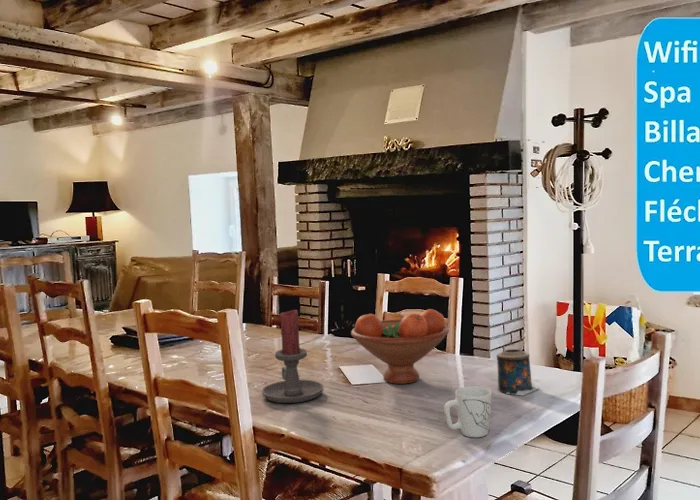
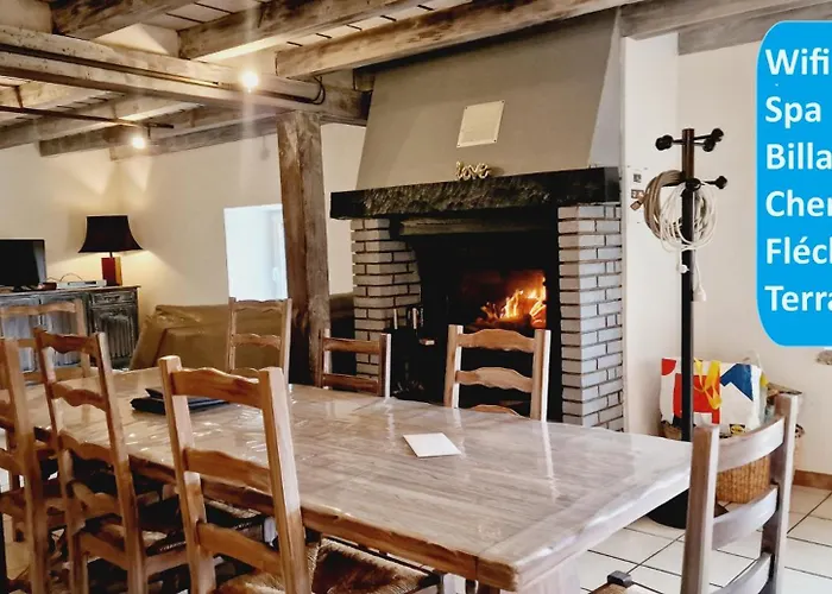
- mug (467, 412)
- candle holder (289, 351)
- fruit bowl (400, 344)
- candle (519, 370)
